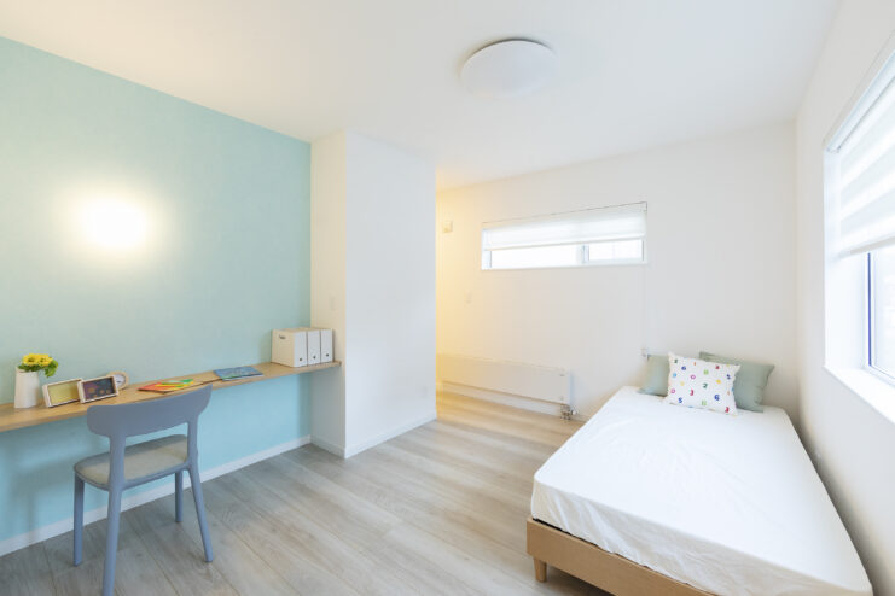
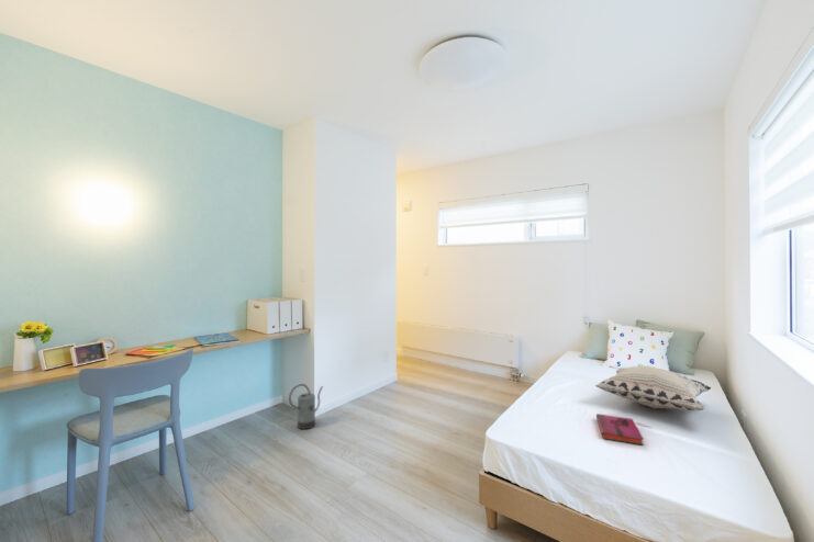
+ hardback book (617, 428)
+ watering can (306, 403)
+ decorative pillow (653, 386)
